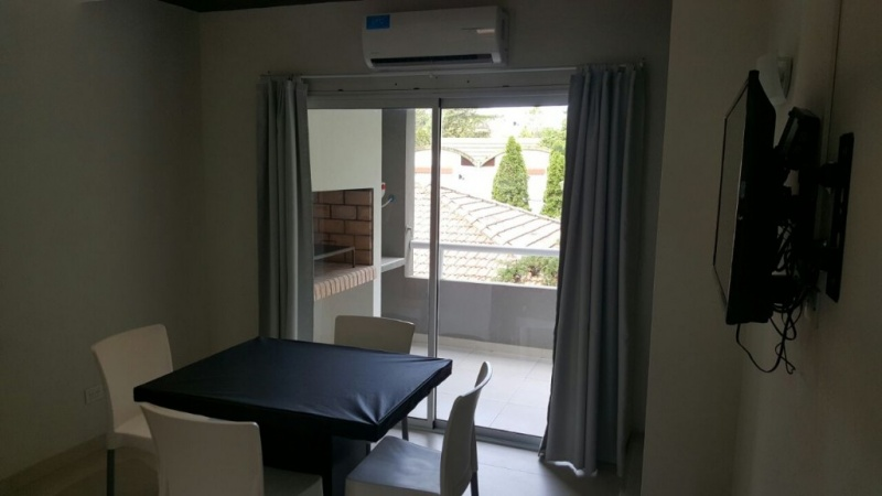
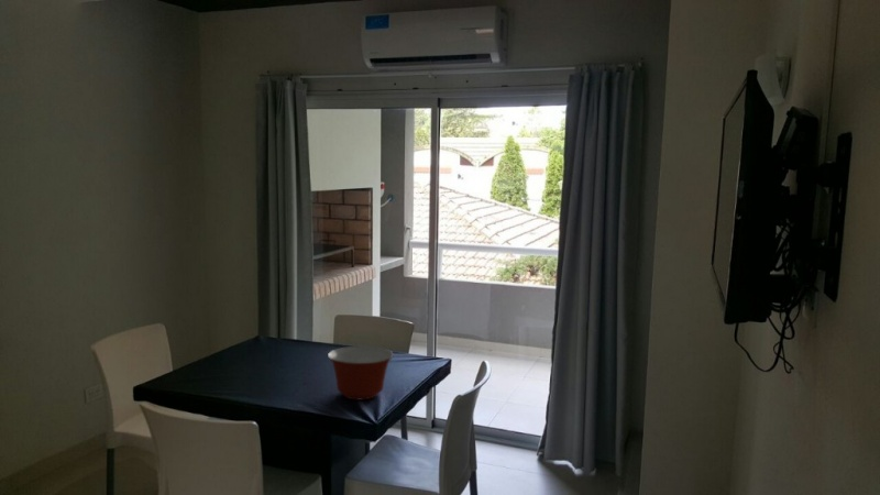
+ mixing bowl (360, 374)
